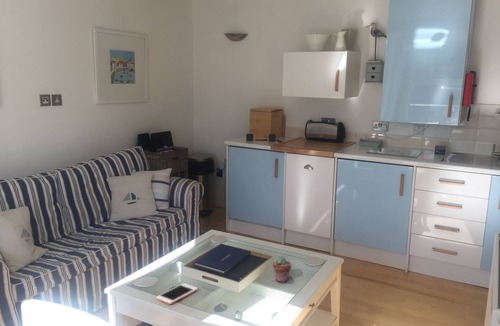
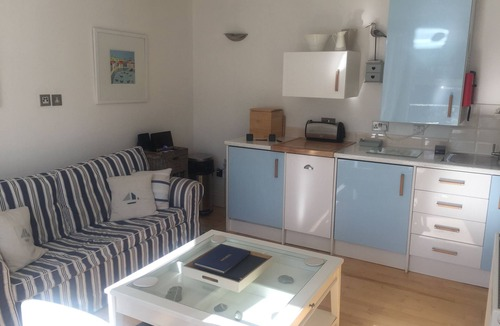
- potted succulent (281, 267)
- cell phone (177, 293)
